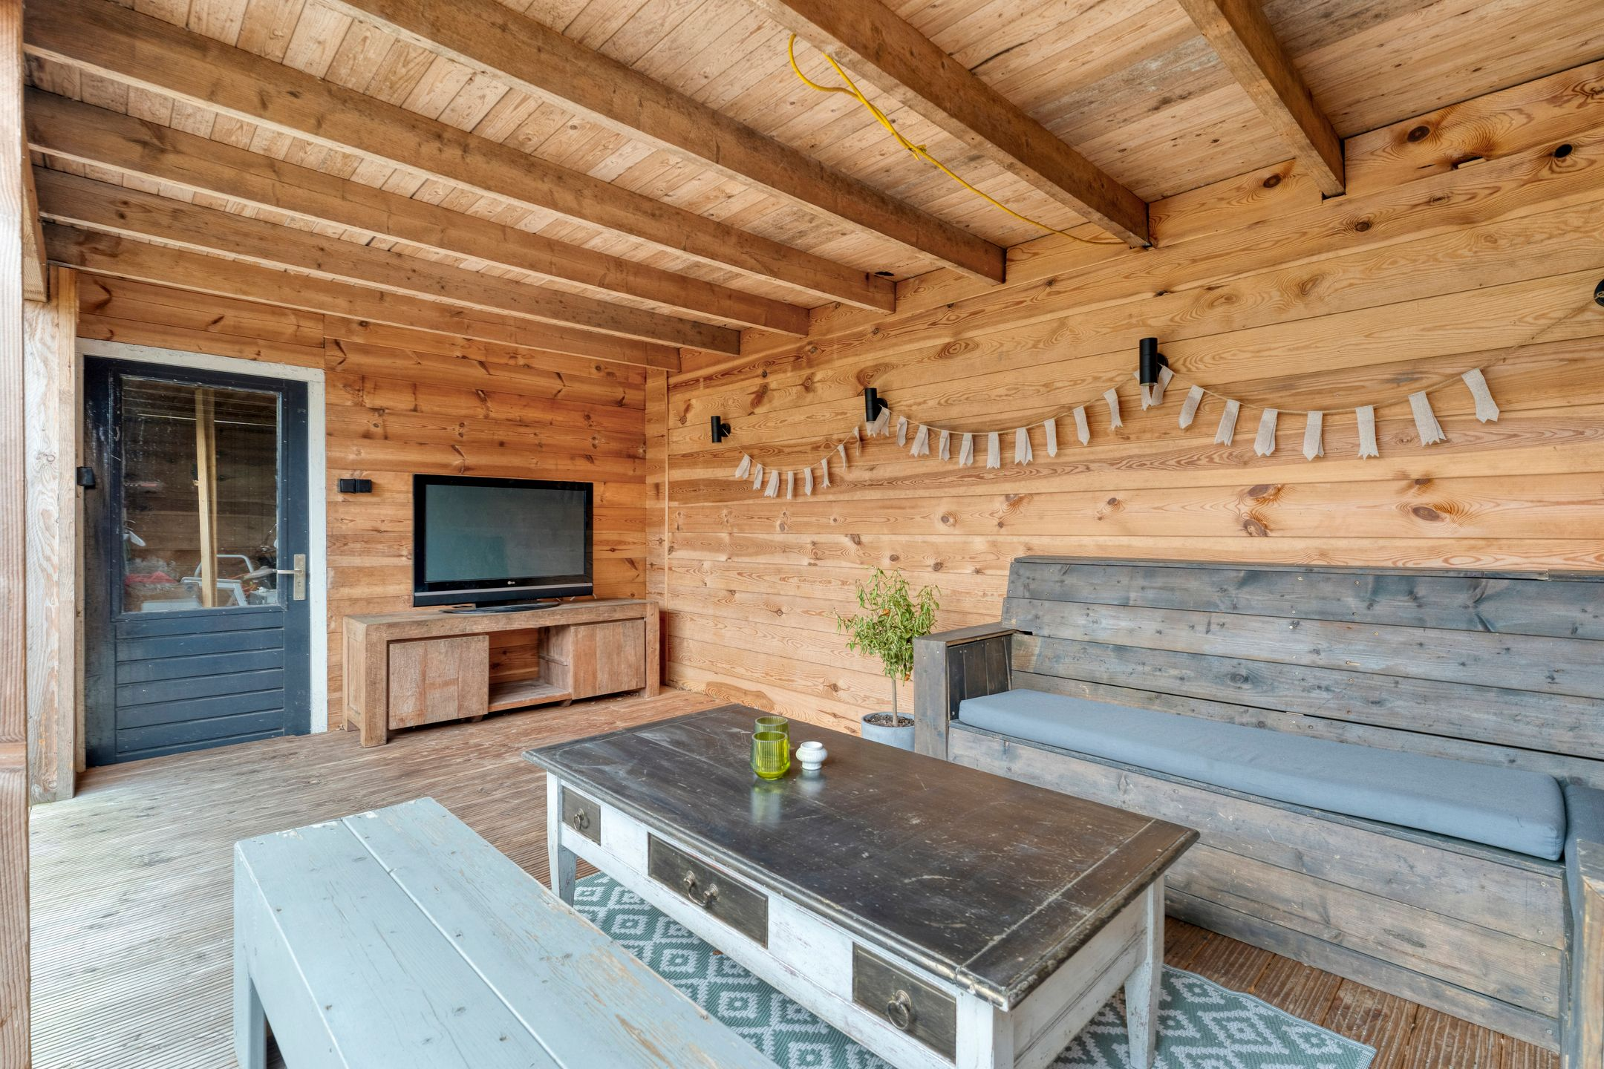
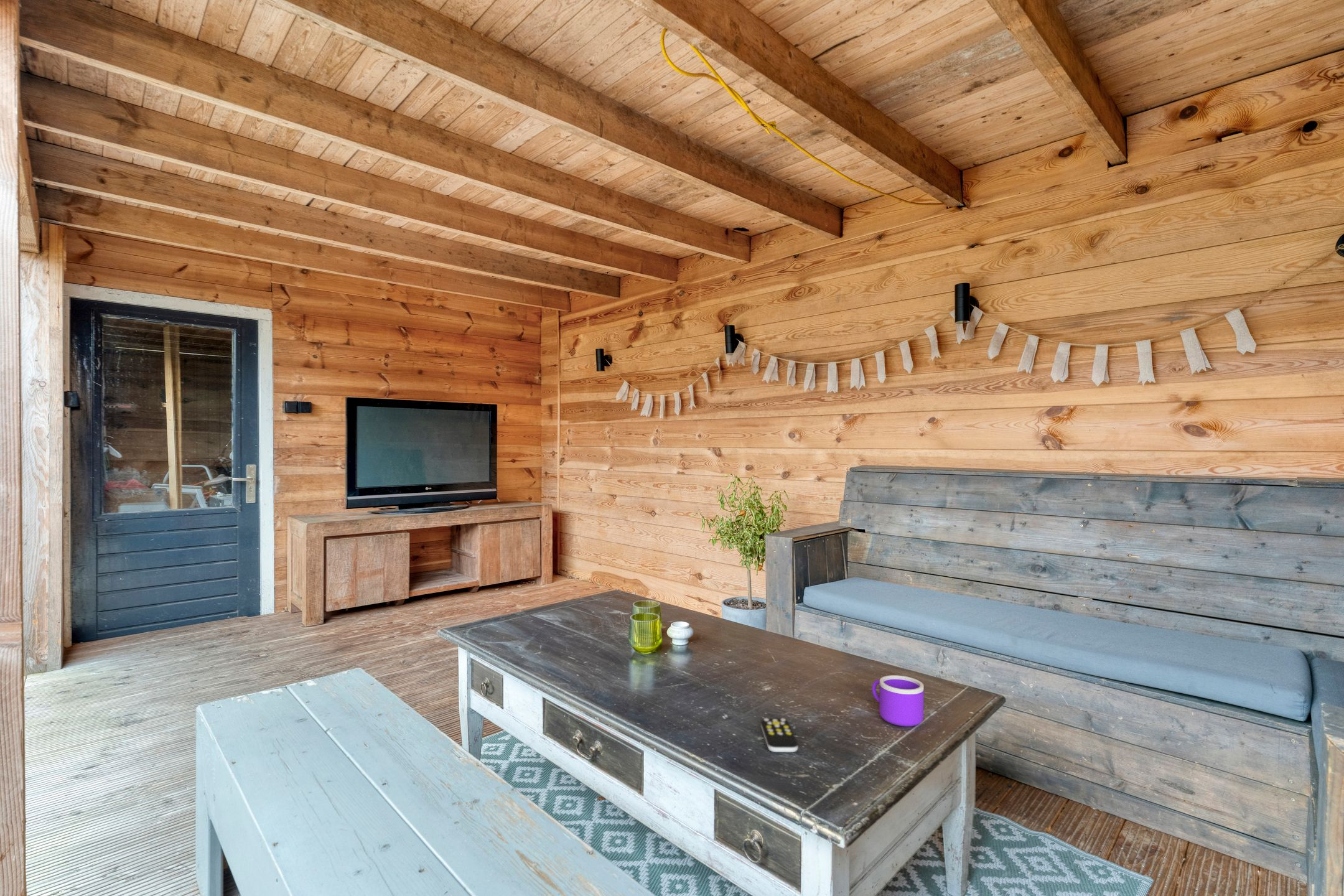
+ remote control (778, 734)
+ mug (895, 699)
